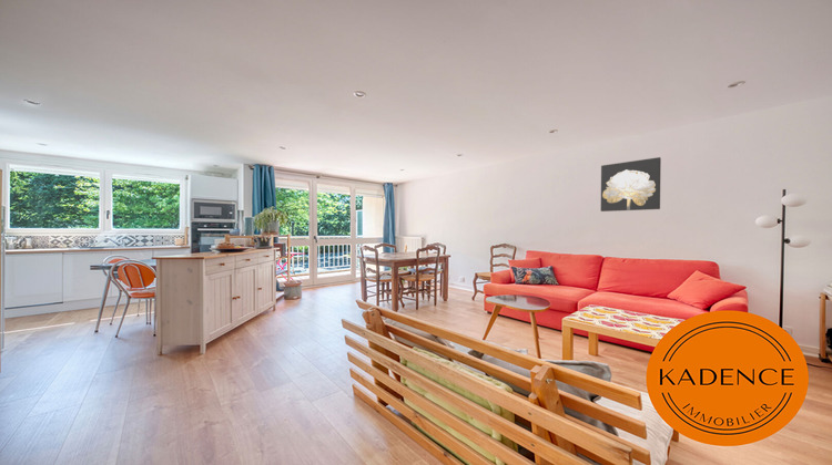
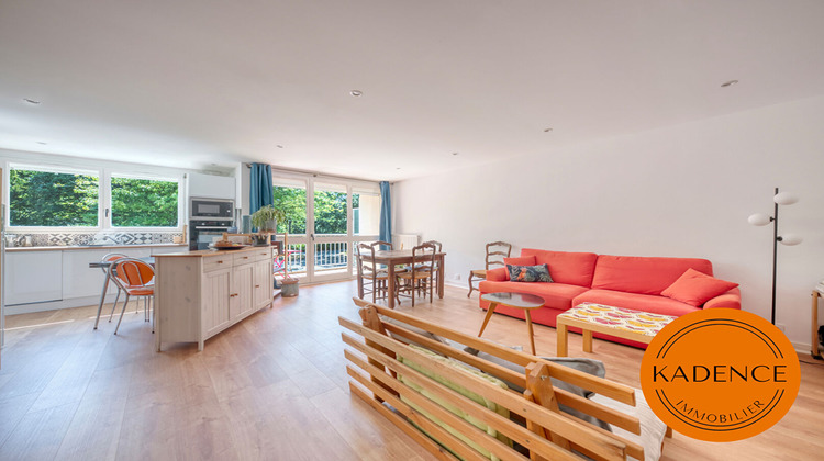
- wall art (629, 186)
